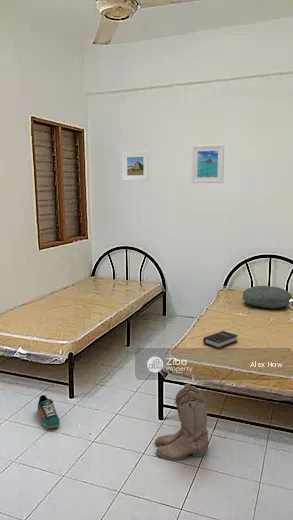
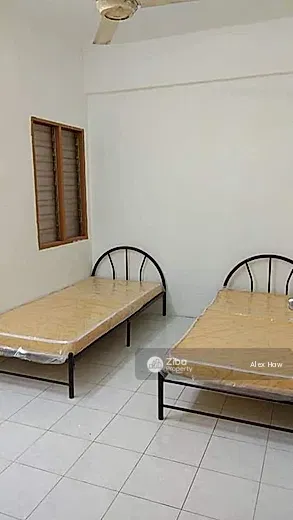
- boots (180, 420)
- pillow (266, 296)
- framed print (135, 166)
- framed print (207, 164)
- hardback book (220, 339)
- sneaker (47, 410)
